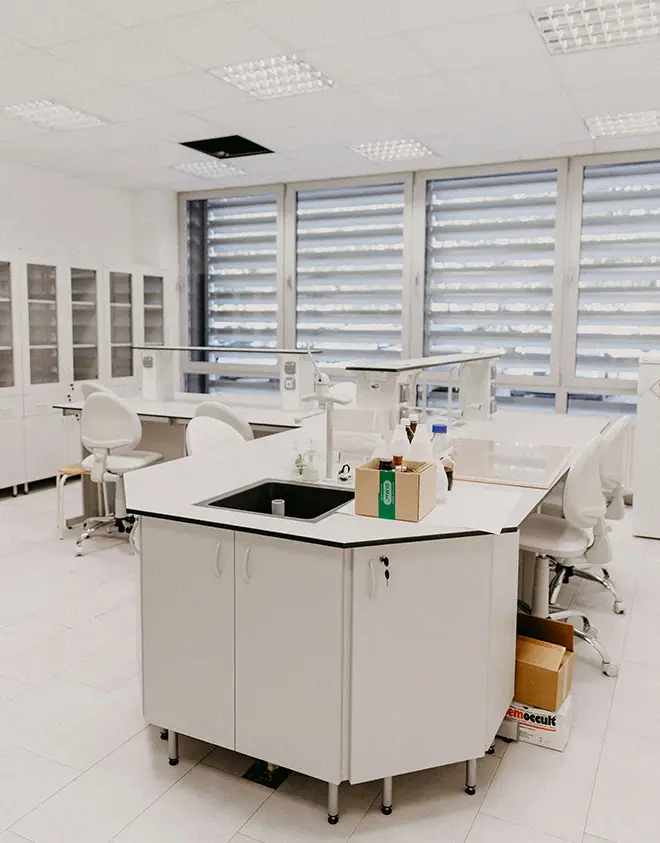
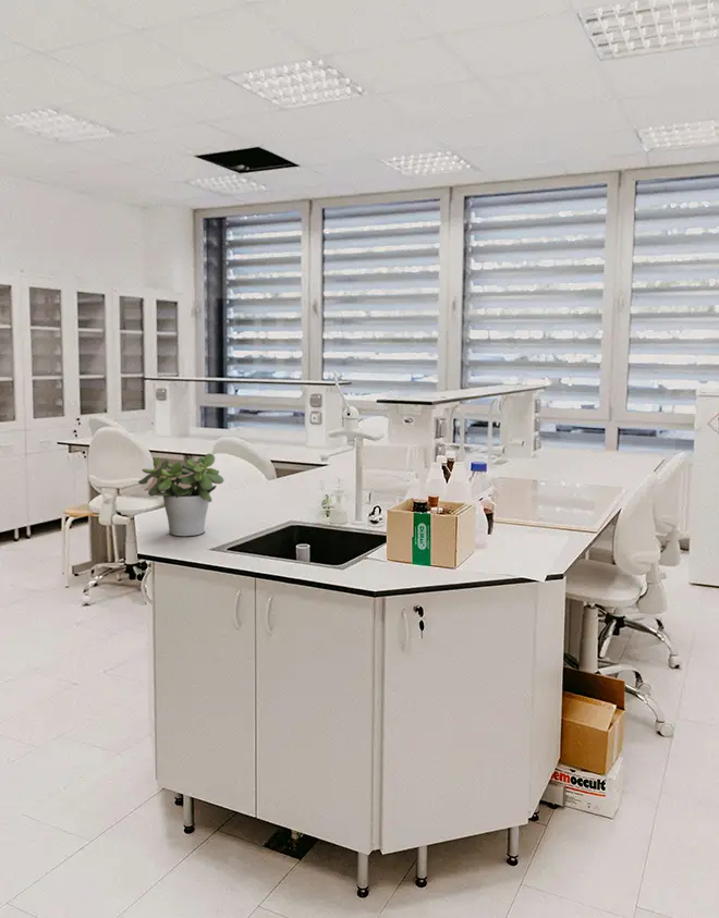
+ potted plant (184, 494)
